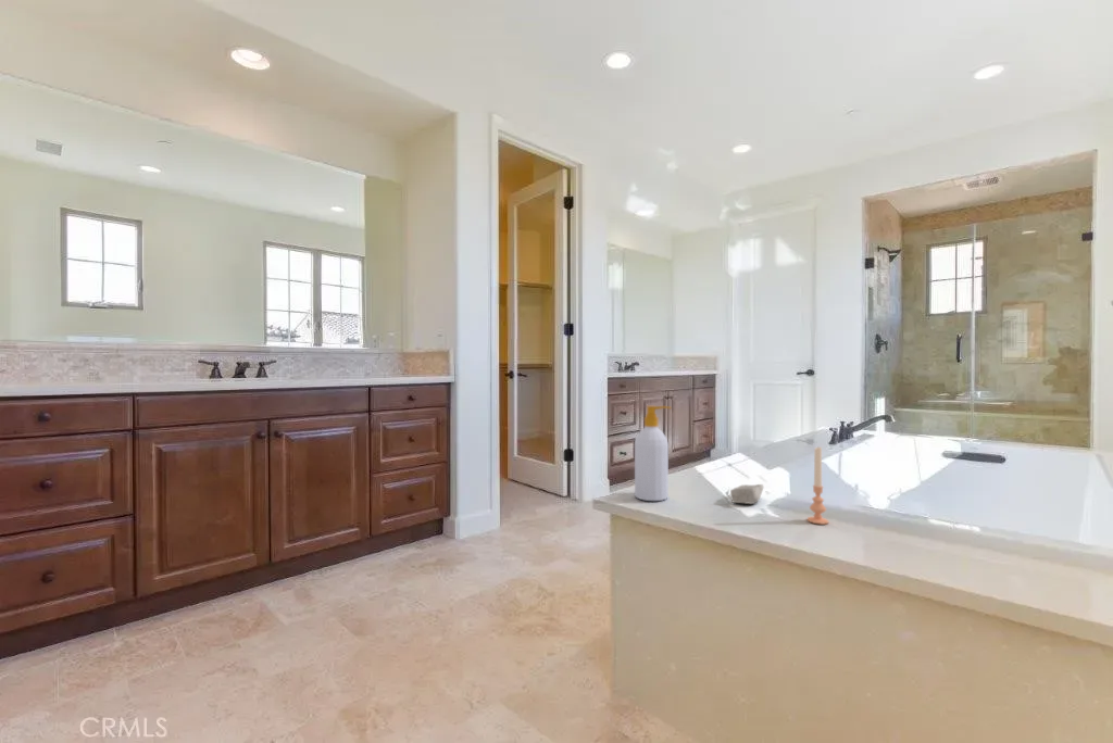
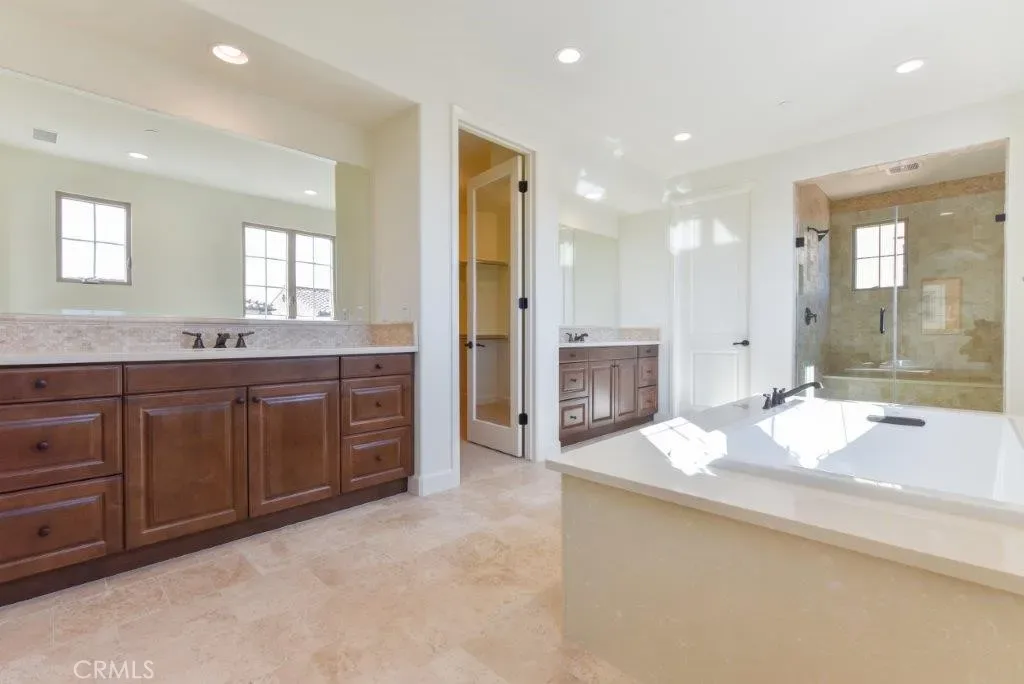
- soap bar (748, 491)
- candle (817, 483)
- soap bottle (652, 451)
